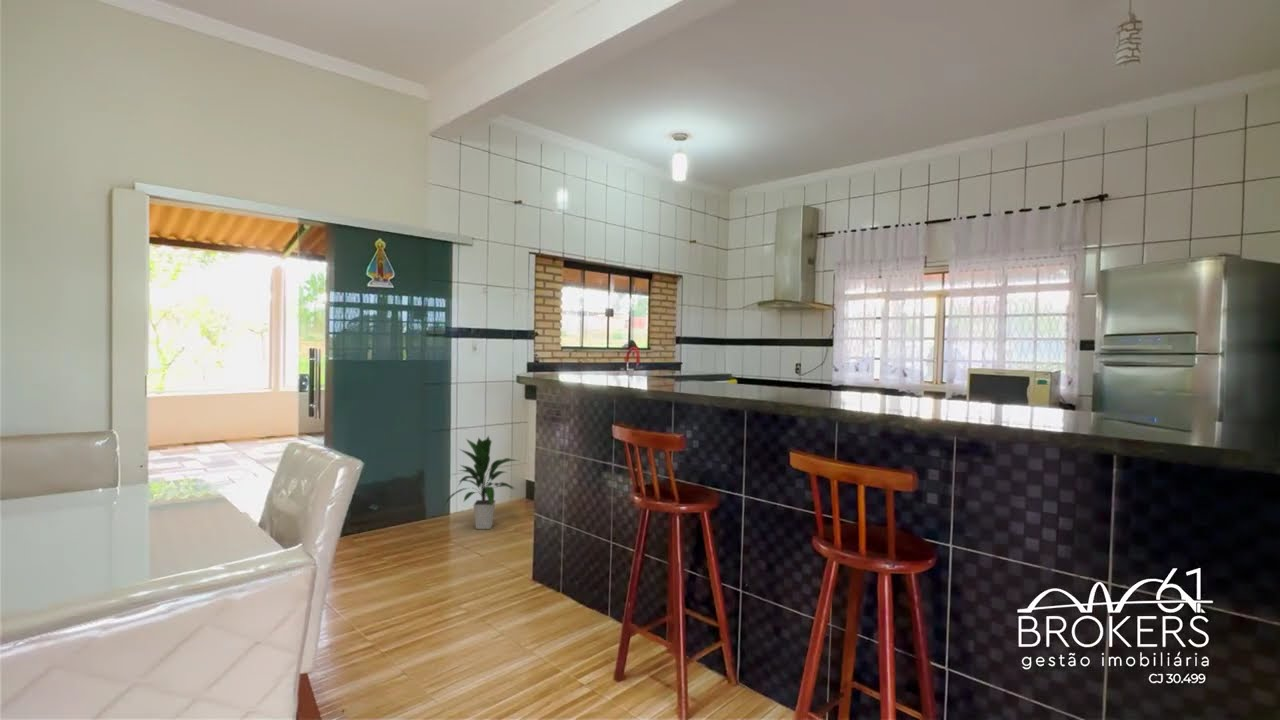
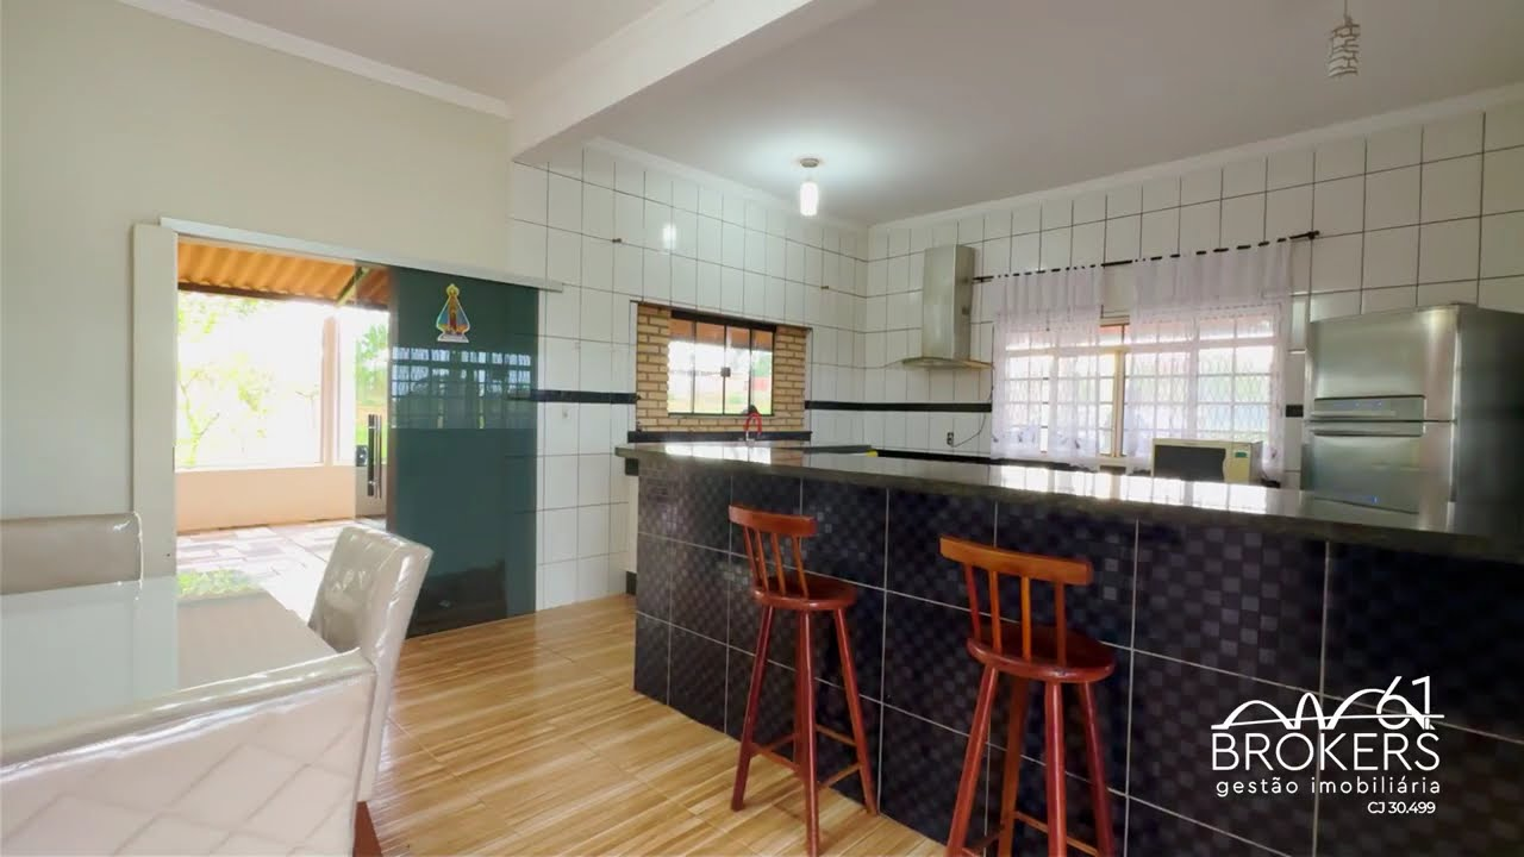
- indoor plant (482, 480)
